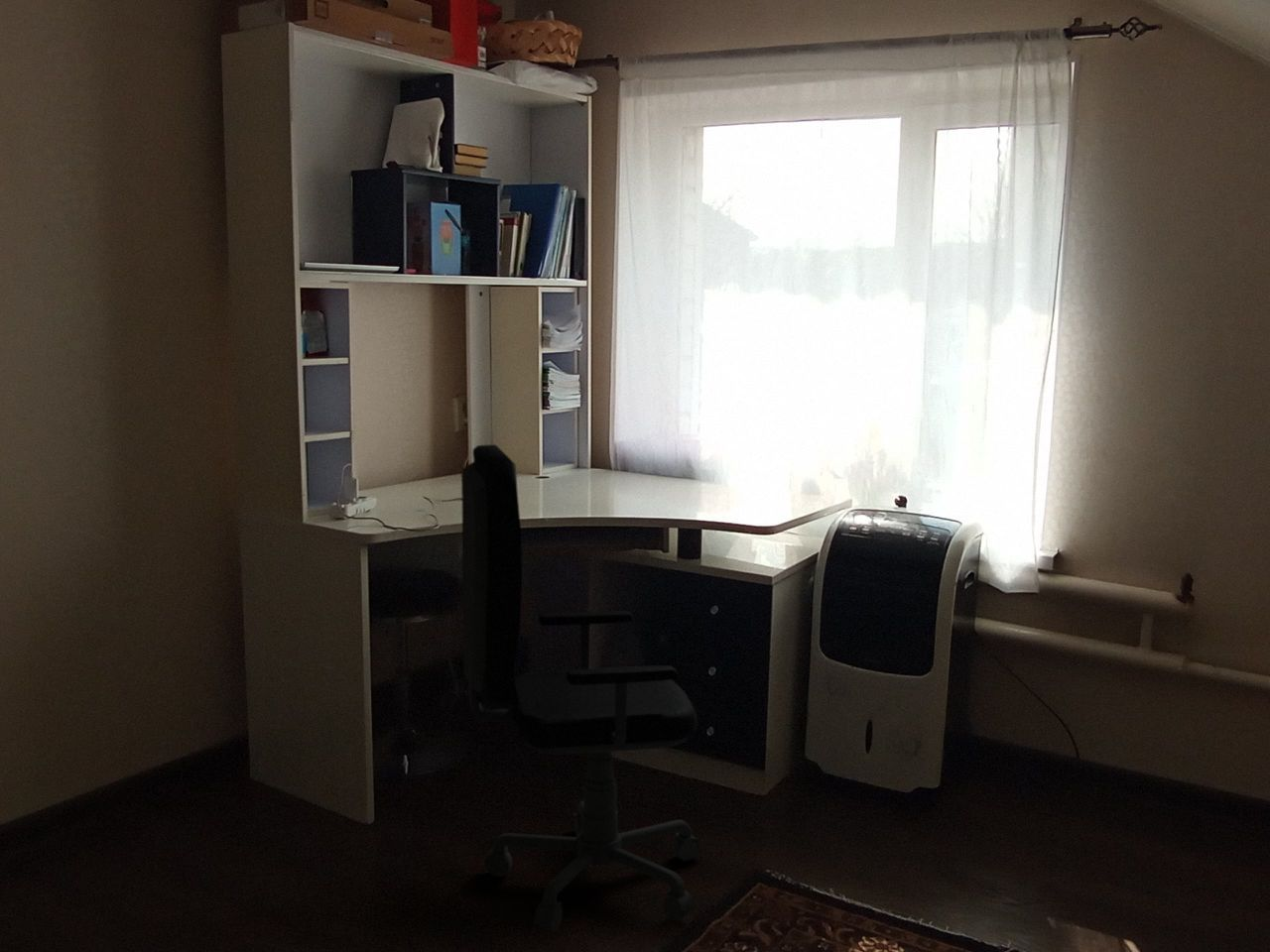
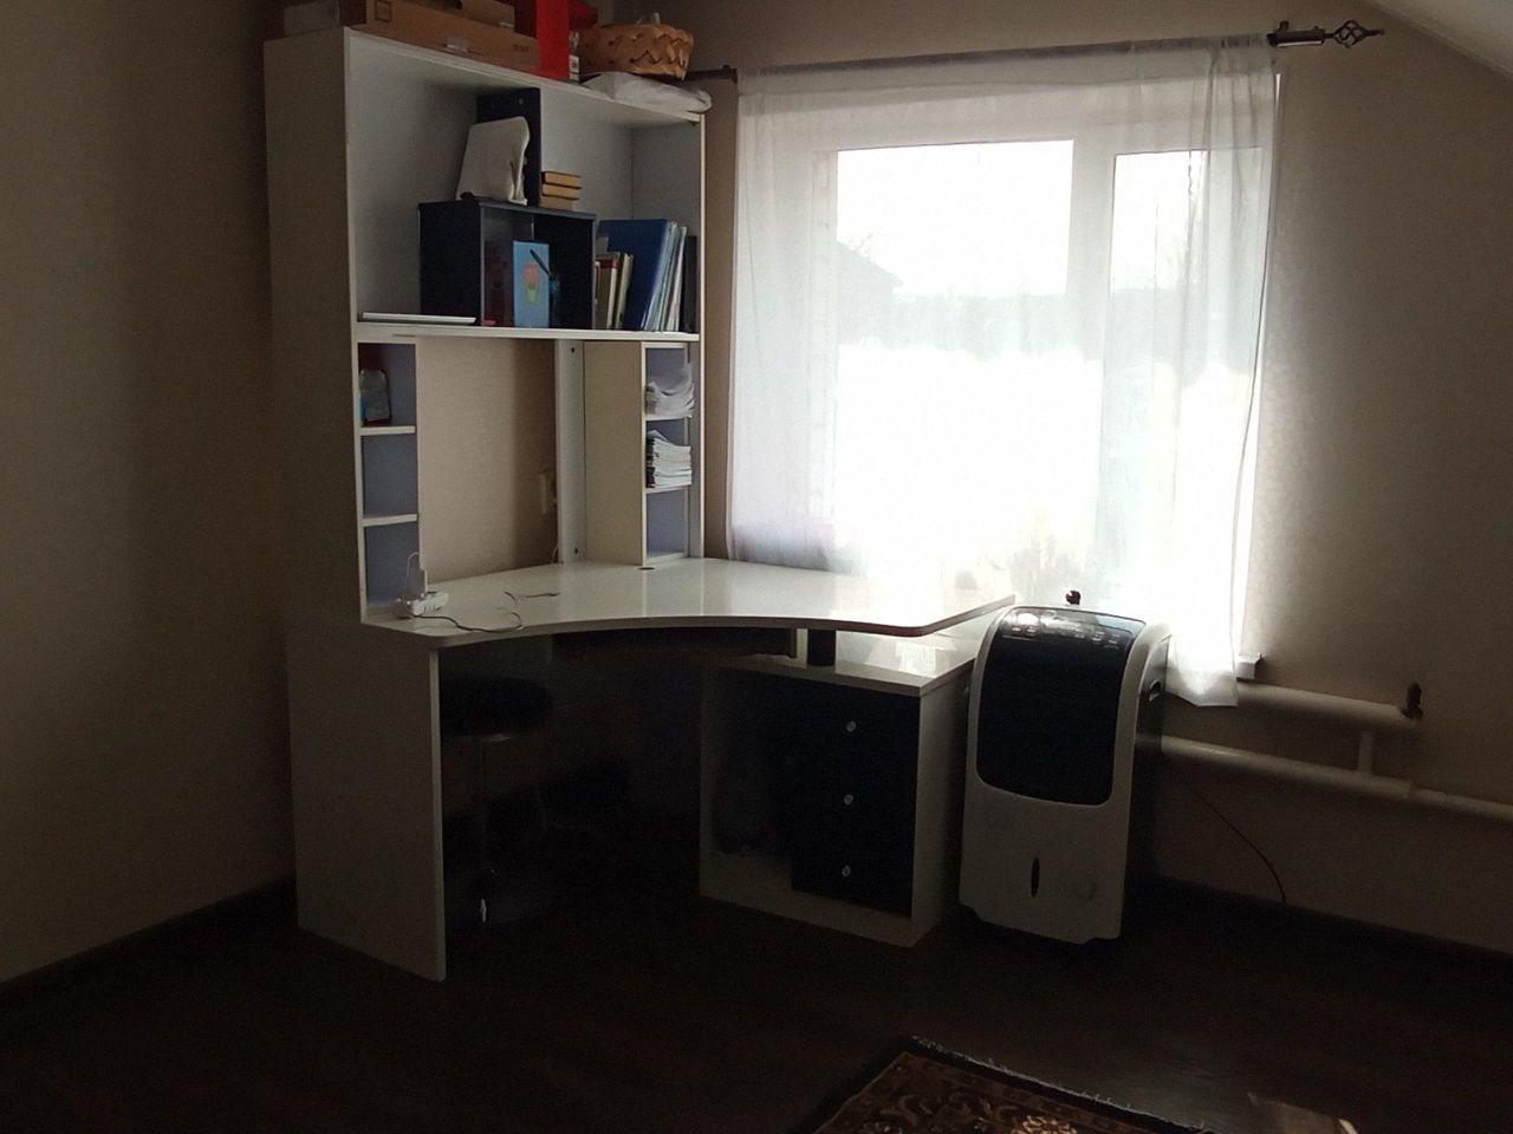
- office chair (589, 669)
